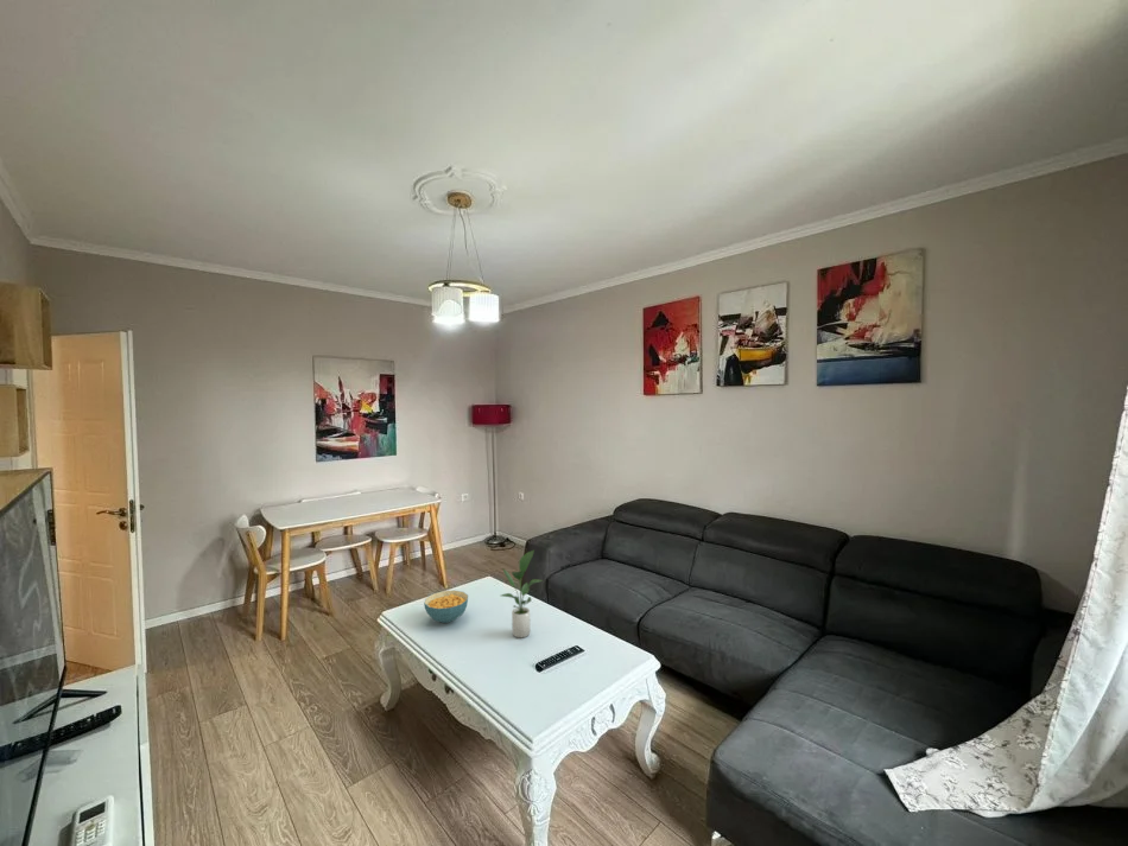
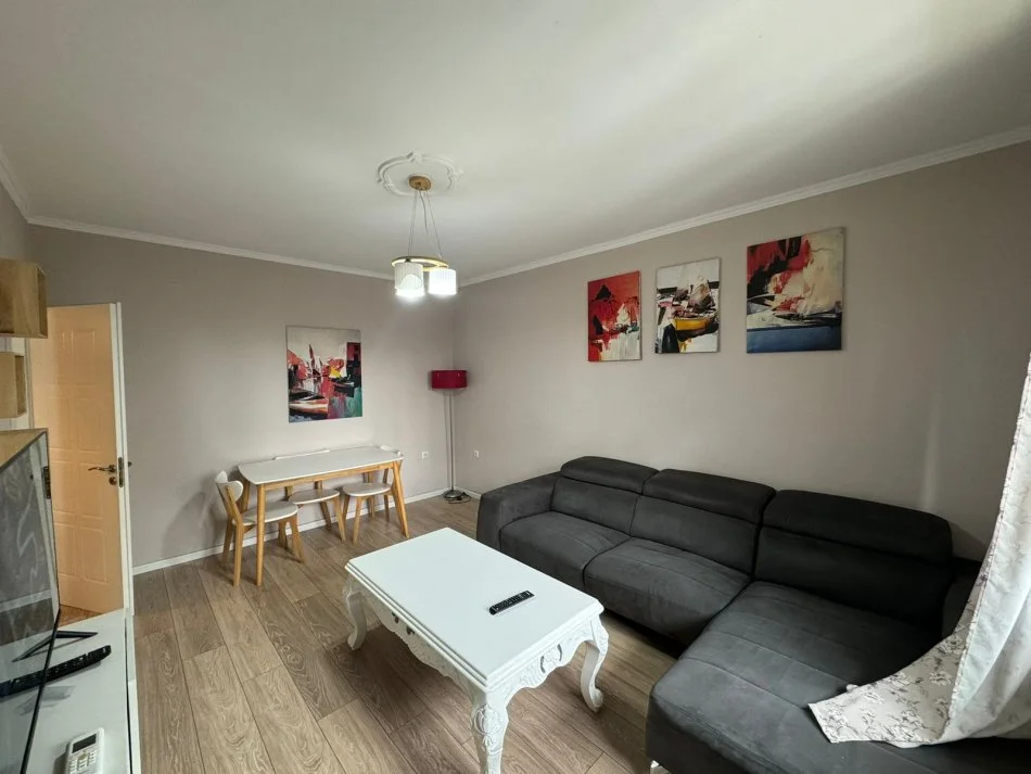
- cereal bowl (446, 609)
- potted plant (518, 594)
